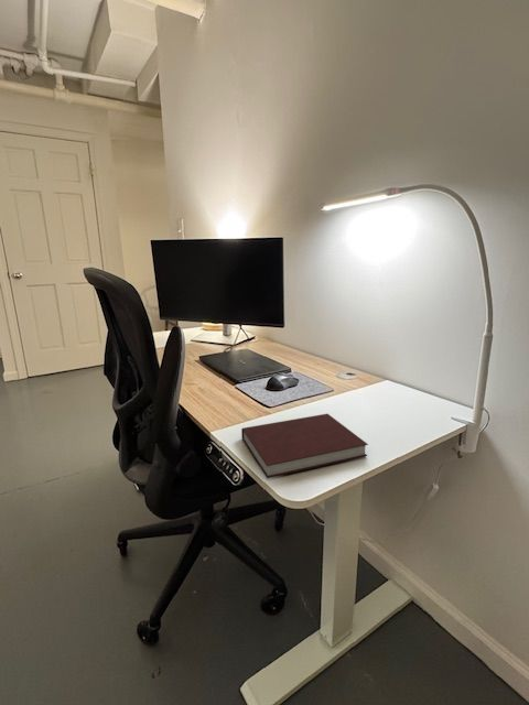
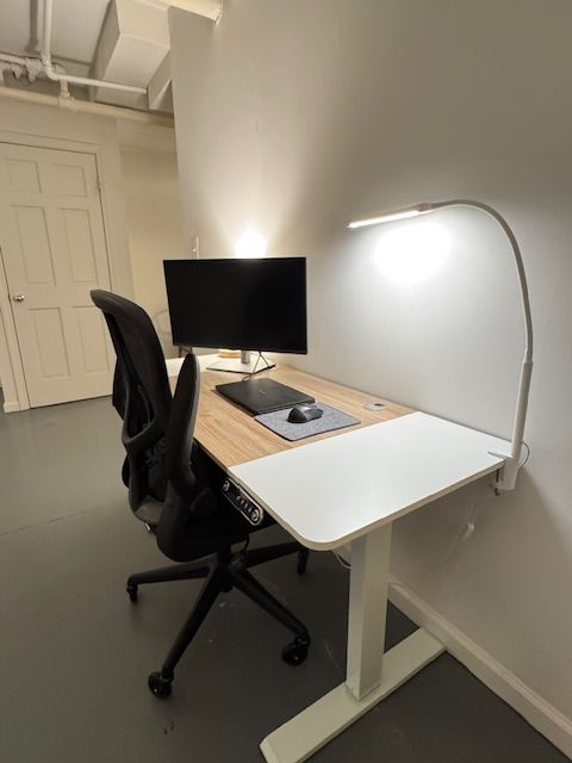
- notebook (301, 441)
